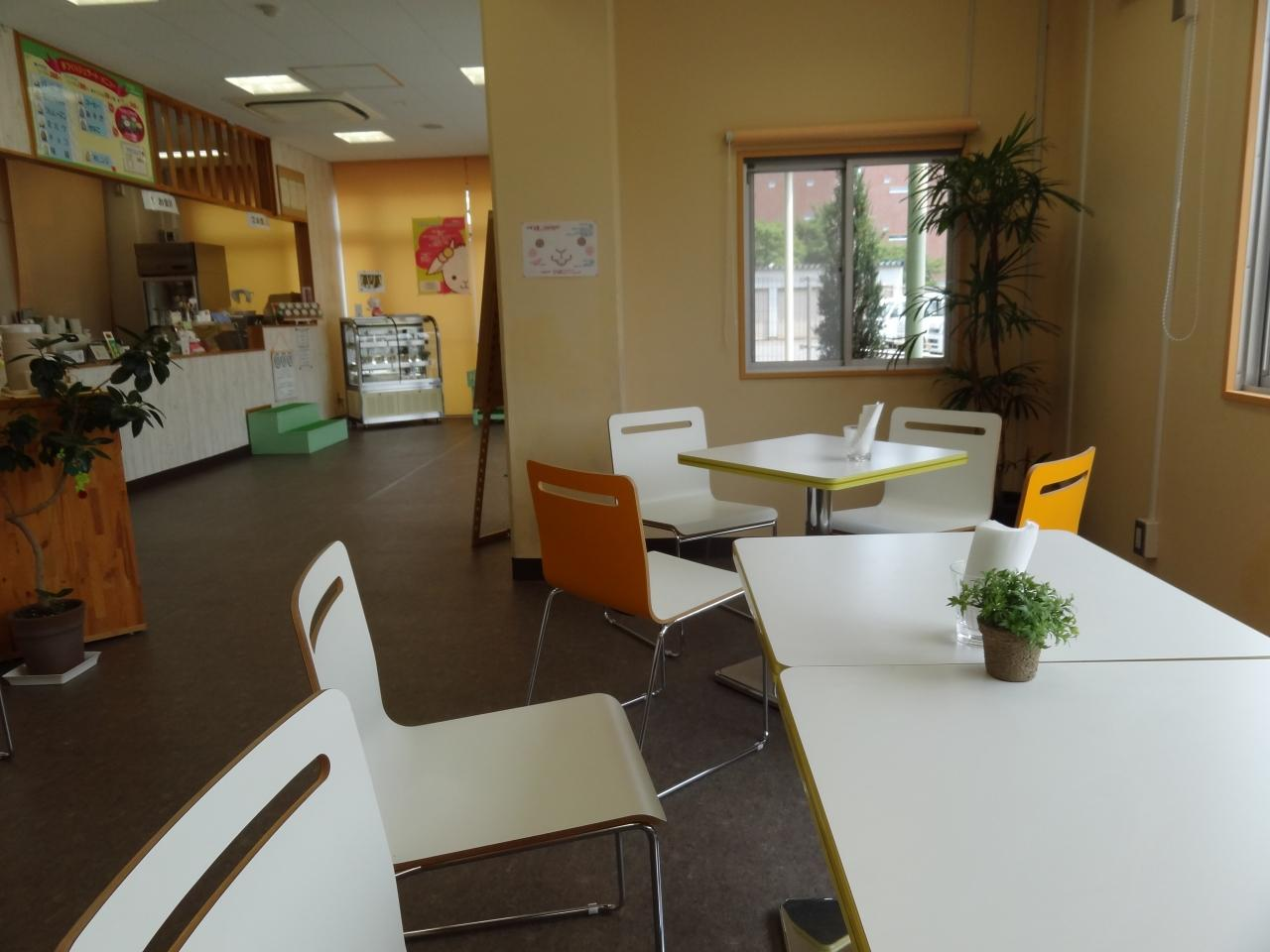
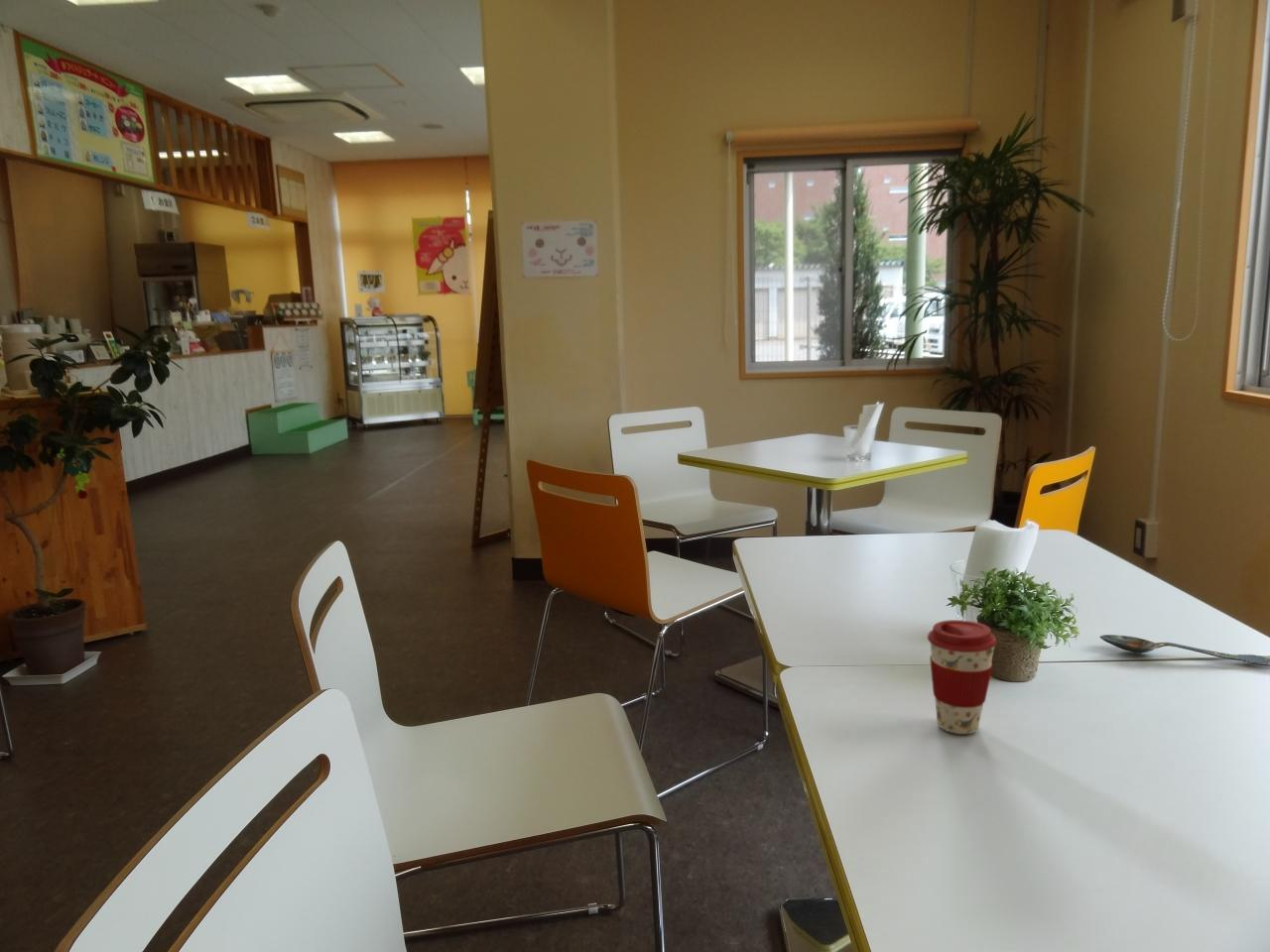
+ spoon (1190, 650)
+ coffee cup (959, 676)
